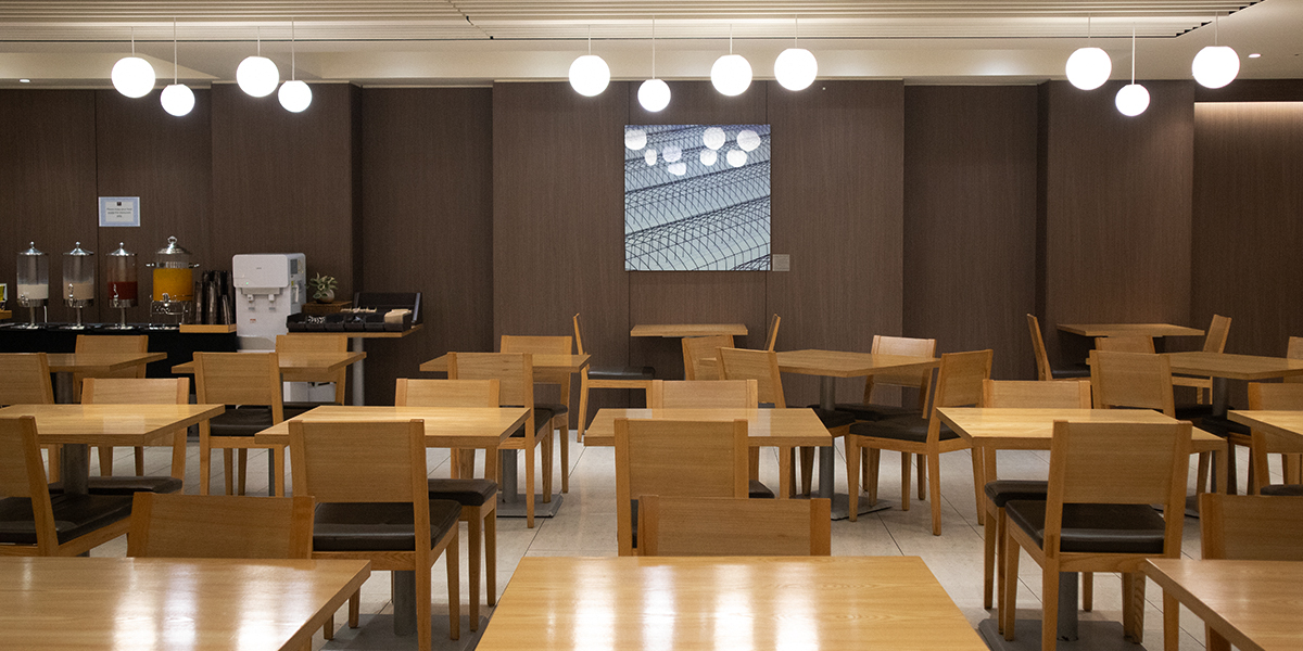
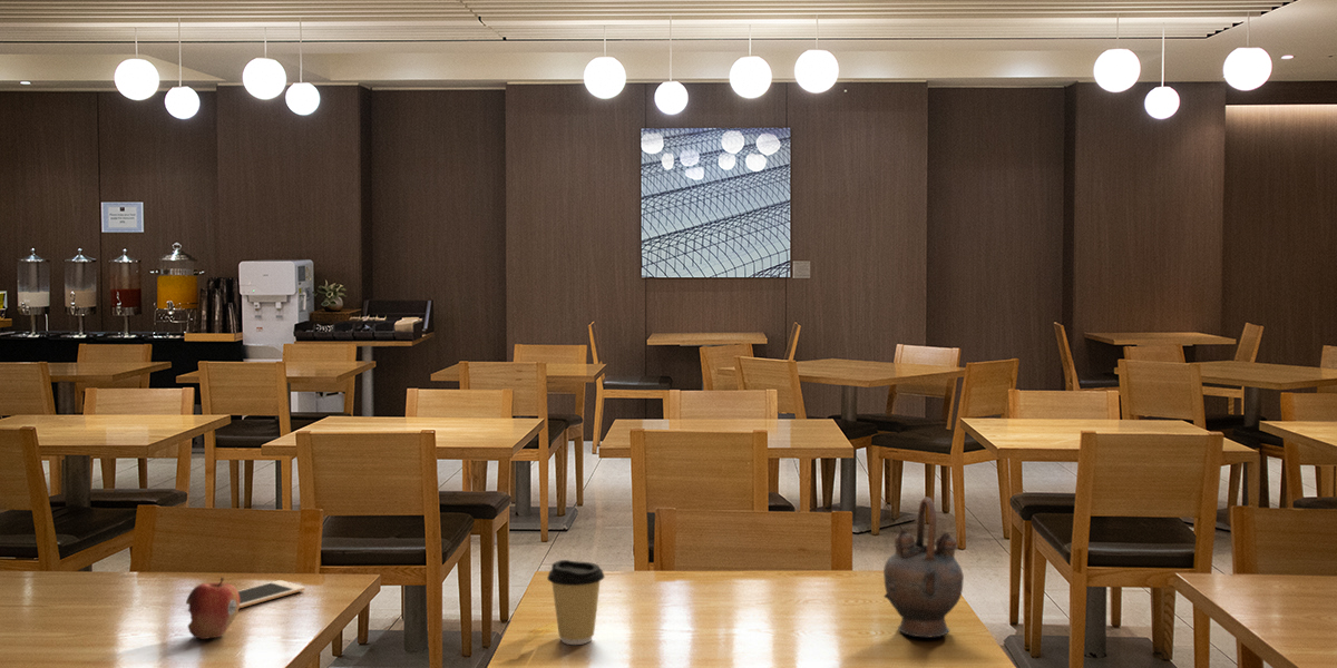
+ fruit (213, 606)
+ cell phone (252, 596)
+ coffee cup (576, 601)
+ teapot (924, 567)
